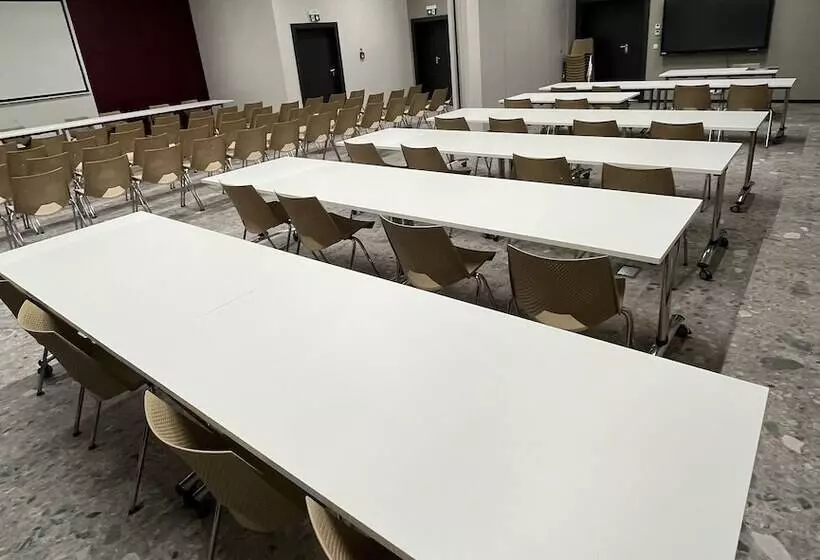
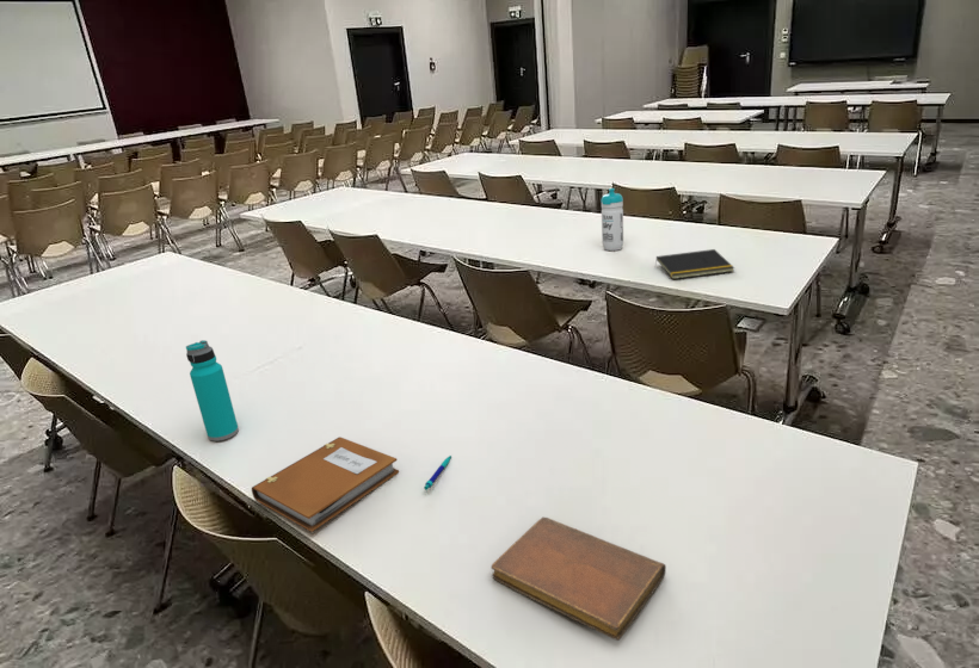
+ water bottle (611, 218)
+ pen (439, 470)
+ notepad (694, 264)
+ notebook (327, 477)
+ water bottle (211, 389)
+ notebook (577, 570)
